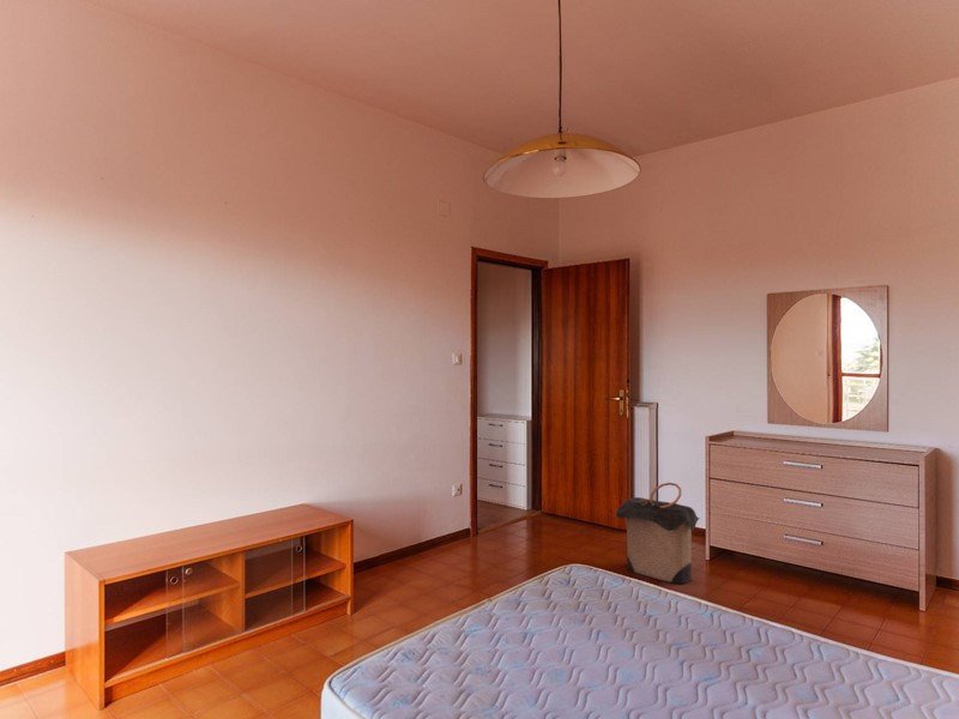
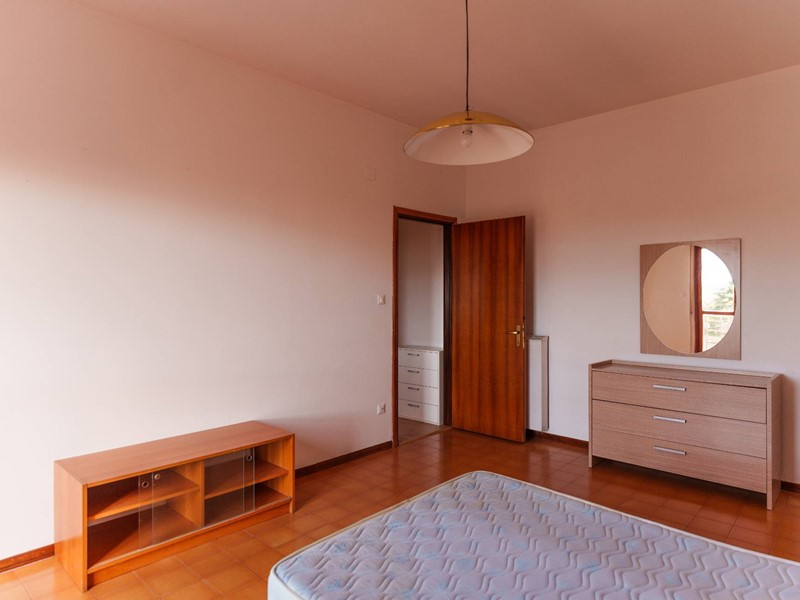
- laundry hamper (656, 527)
